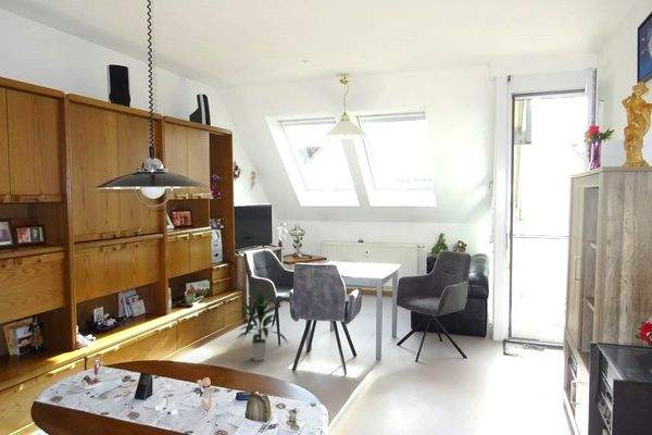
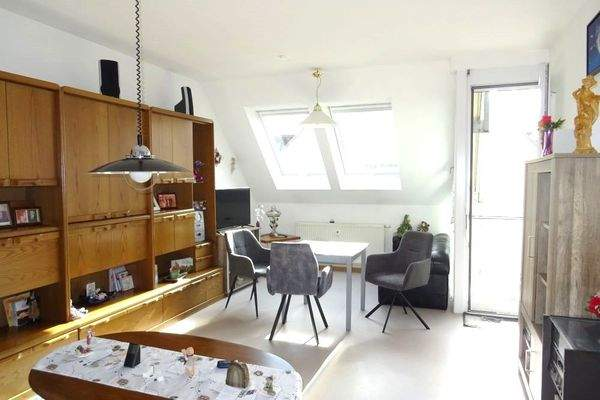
- indoor plant (260, 325)
